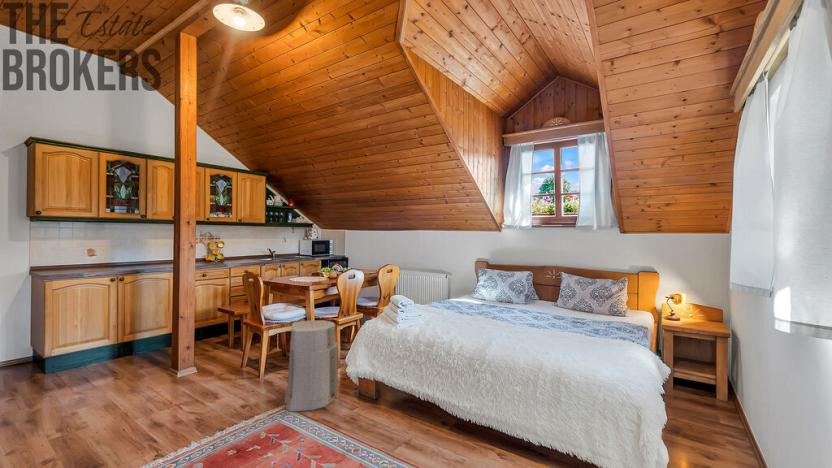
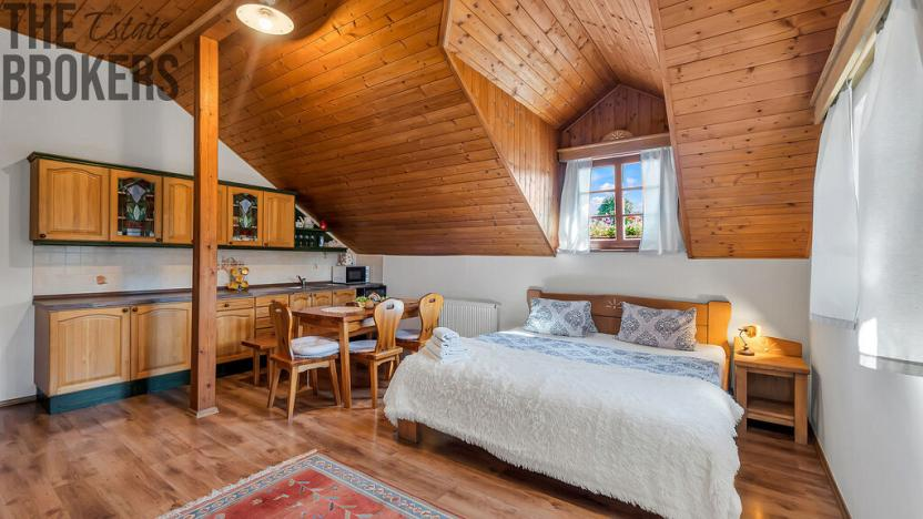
- air purifier (311, 362)
